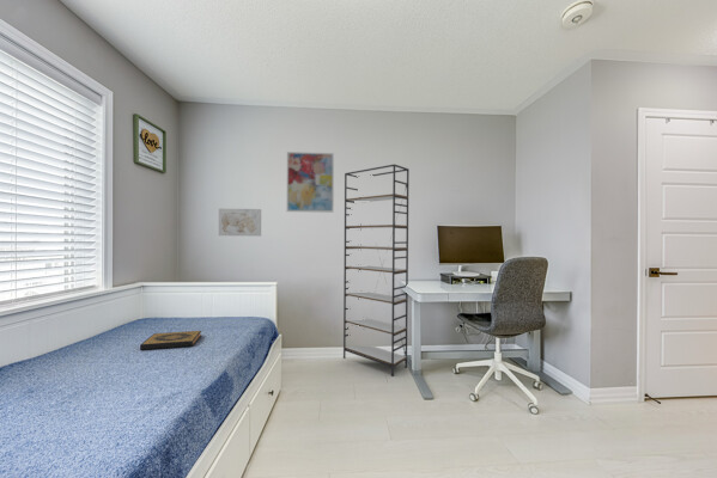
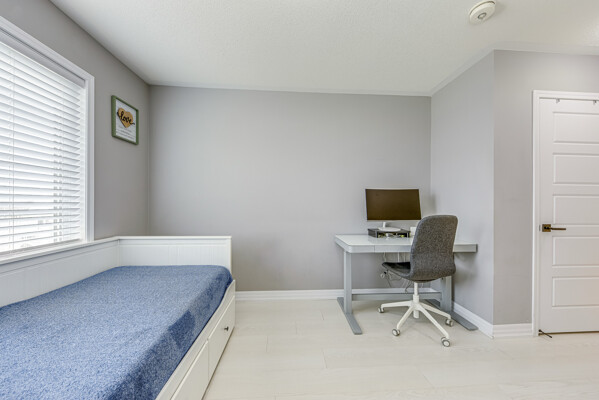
- wall art (310, 182)
- shelving unit (375, 266)
- hardback book (172, 339)
- wall art (239, 222)
